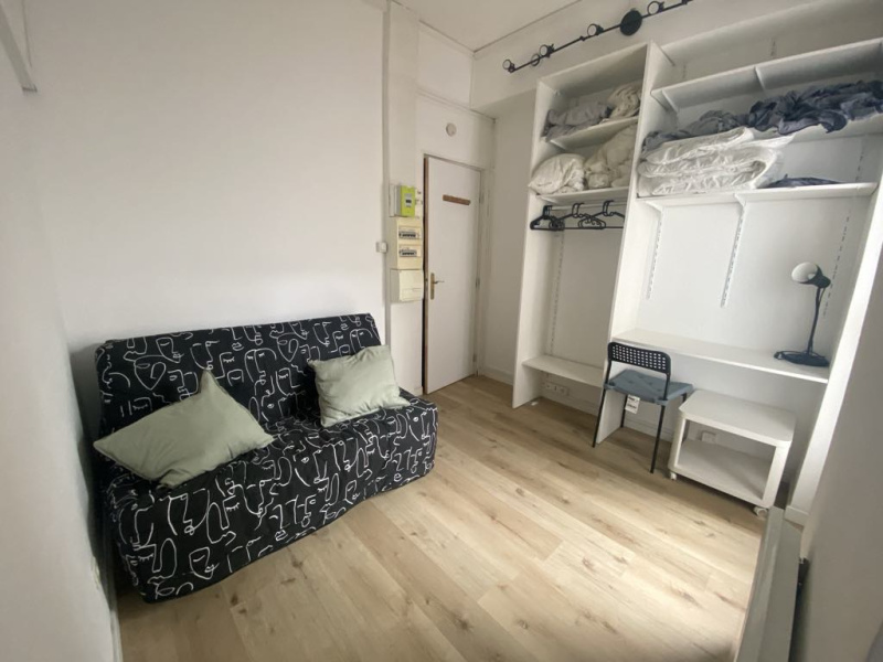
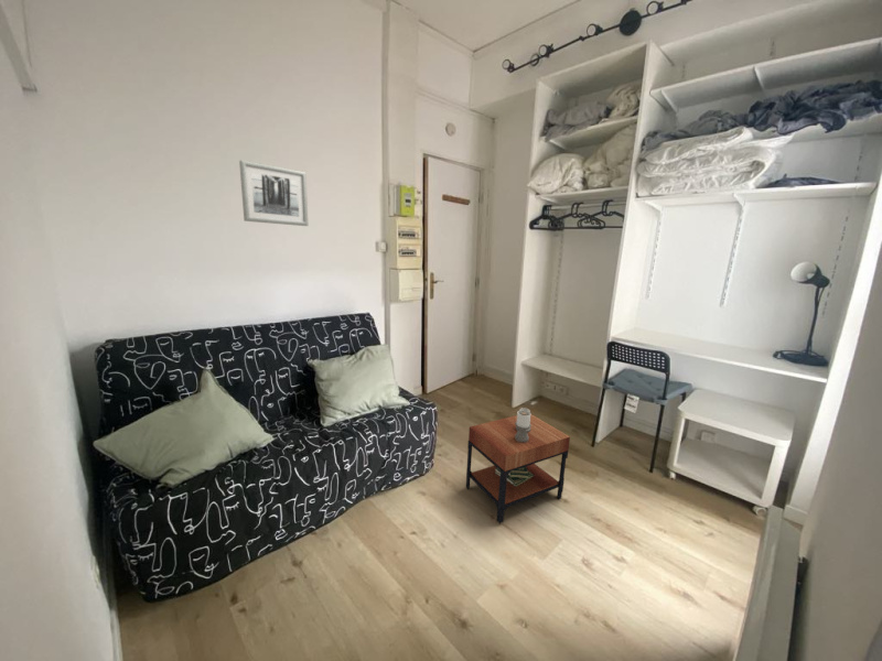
+ side table (516, 451)
+ wall art (276, 195)
